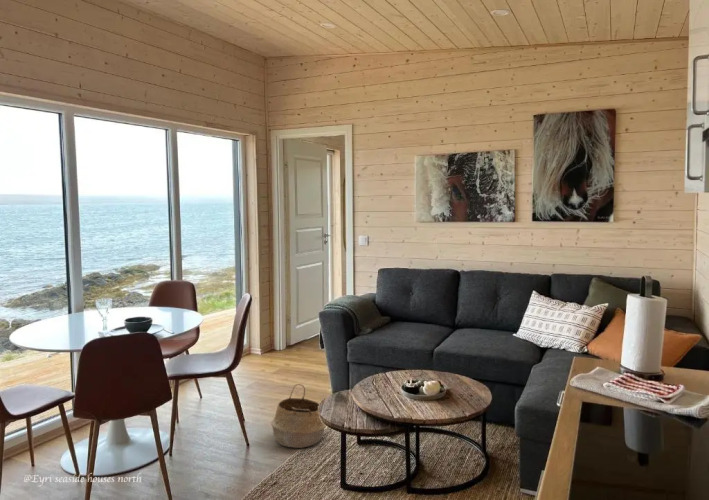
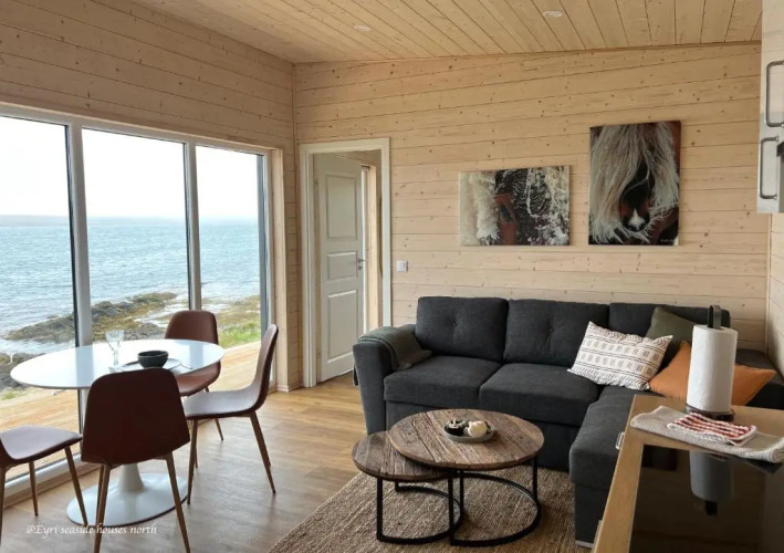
- woven basket (299, 416)
